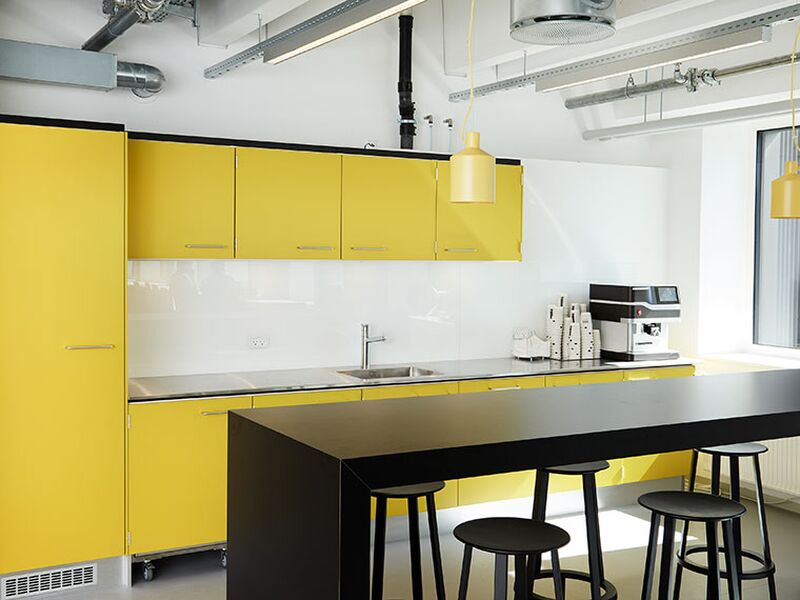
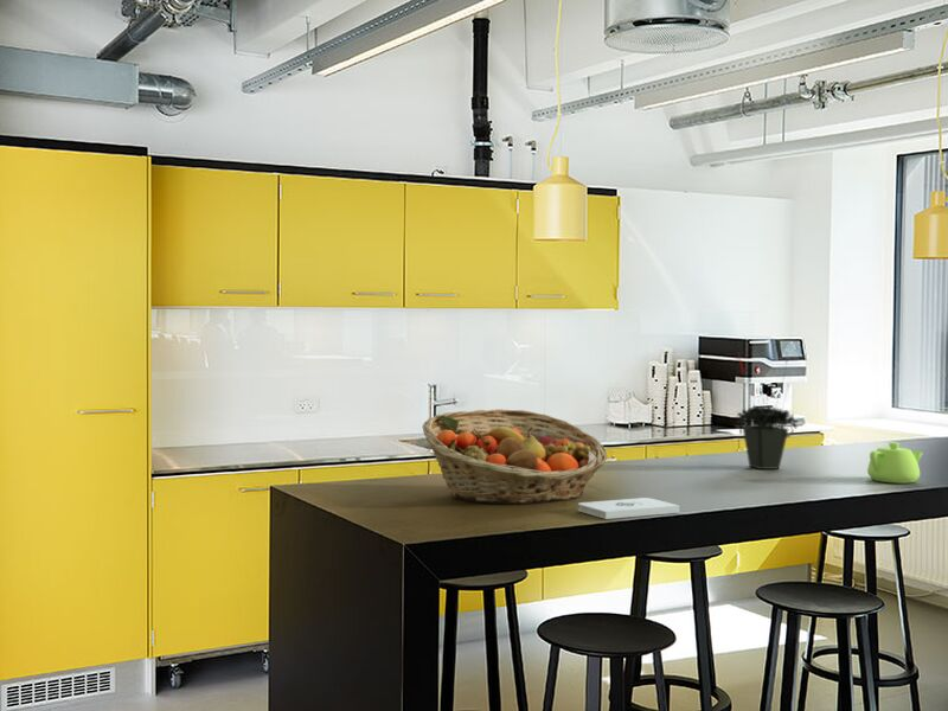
+ notepad (627, 507)
+ potted plant (764, 410)
+ fruit basket (513, 454)
+ teapot (895, 461)
